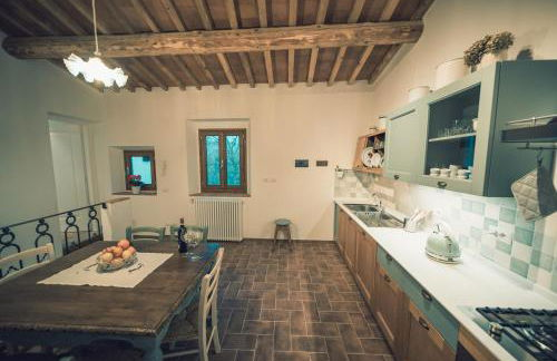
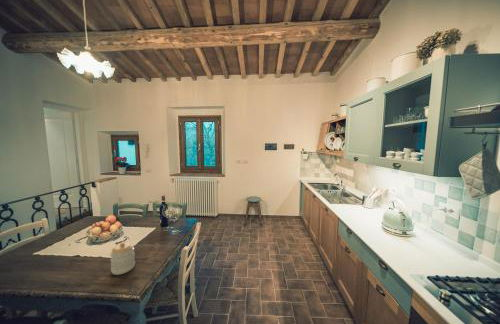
+ jar (122, 255)
